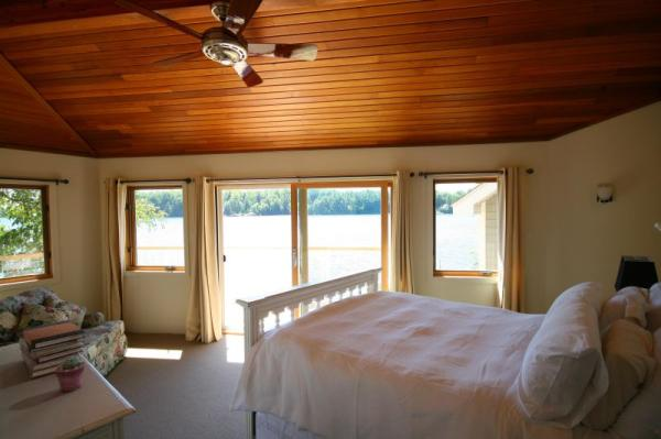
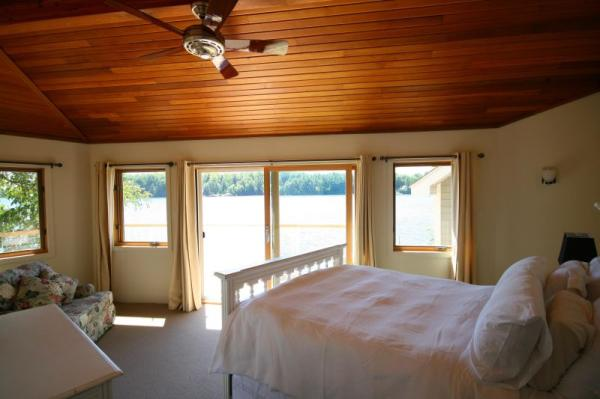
- book stack (52, 345)
- potted succulent (71, 372)
